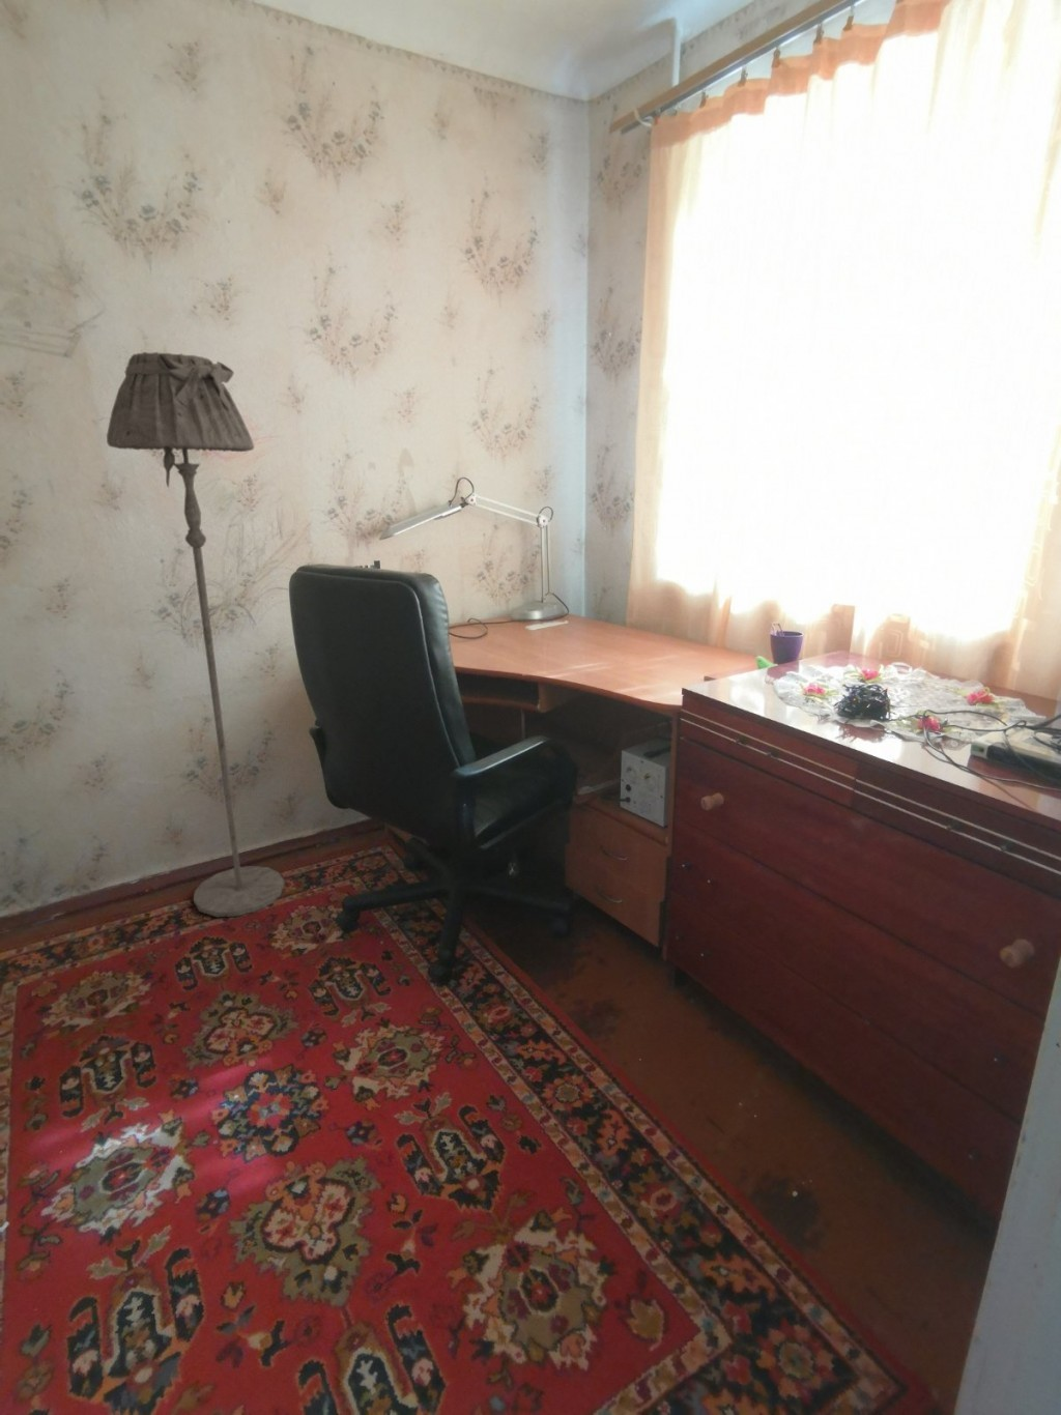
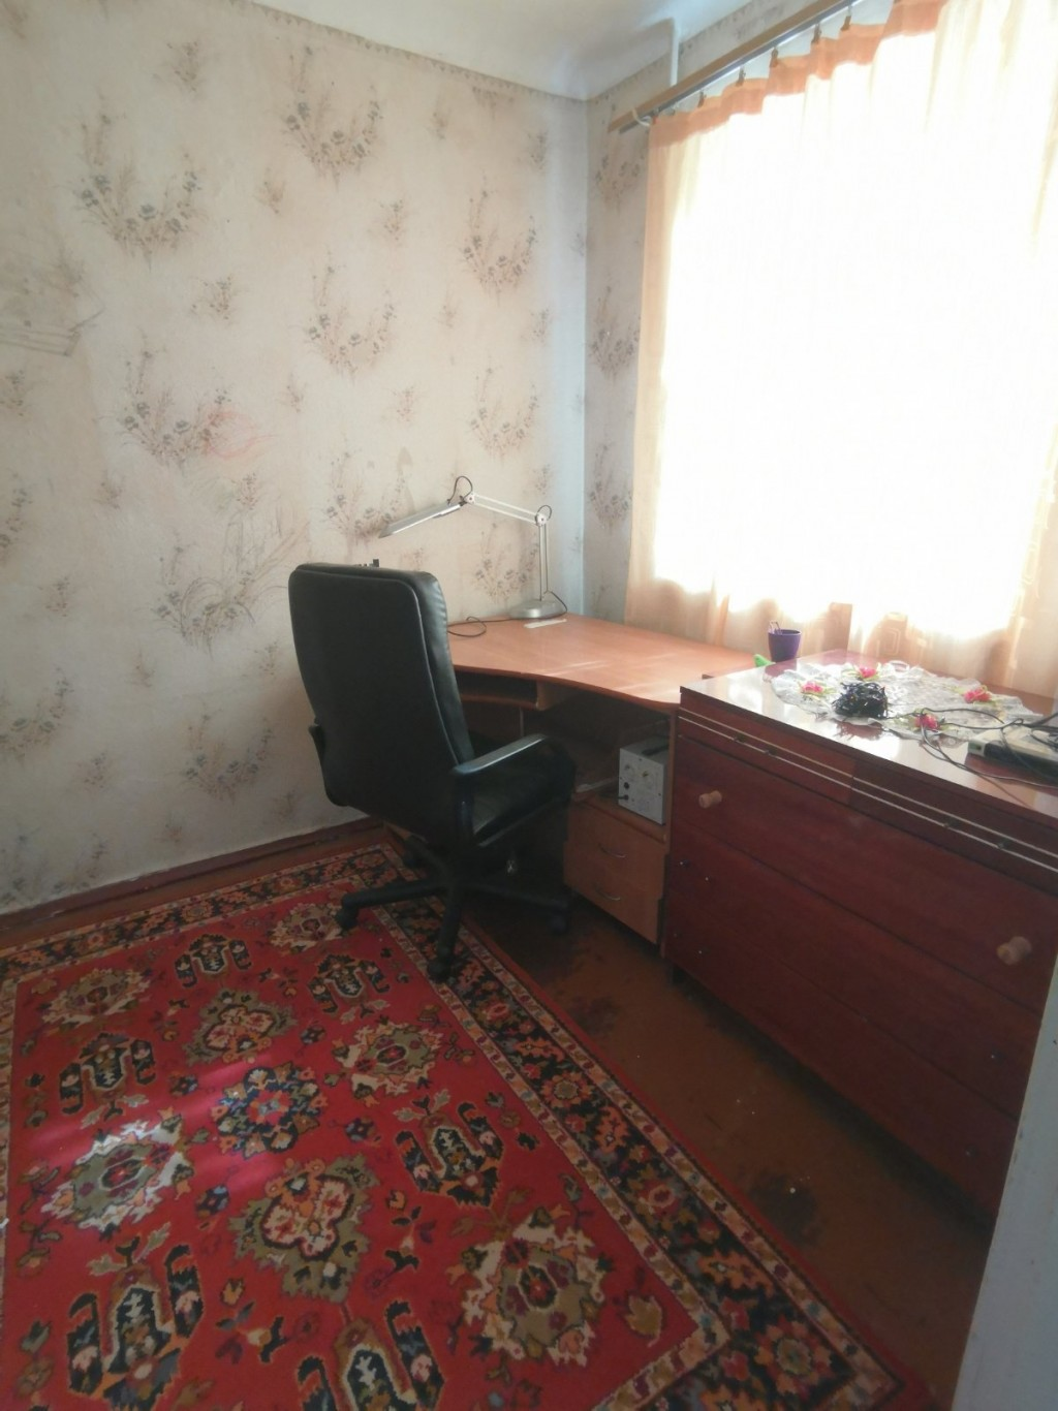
- floor lamp (210, 656)
